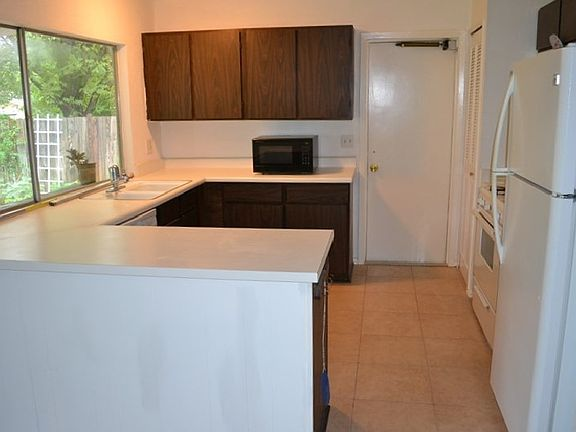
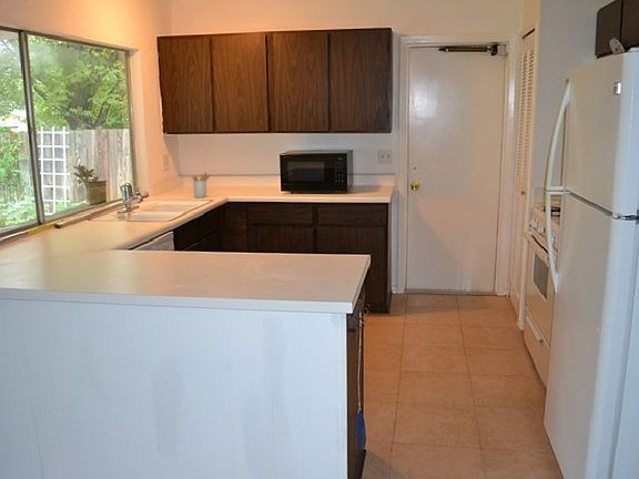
+ utensil holder (202, 184)
